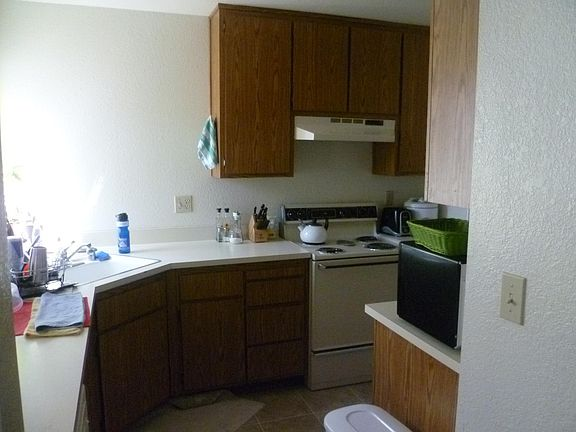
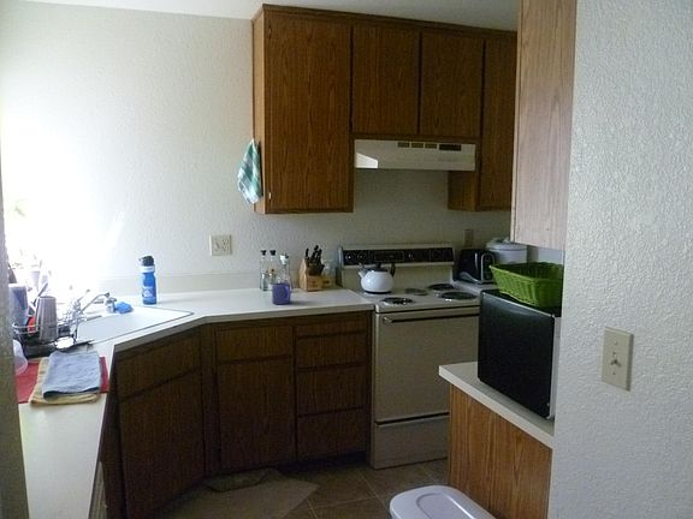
+ mug (283, 293)
